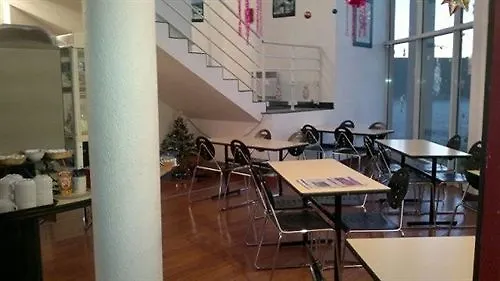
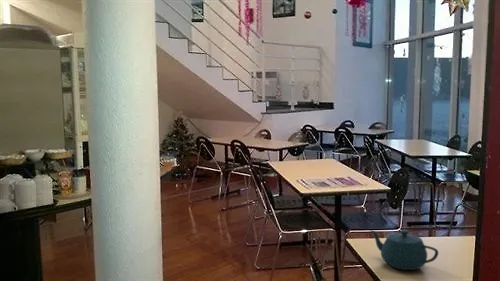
+ teapot (402, 247)
